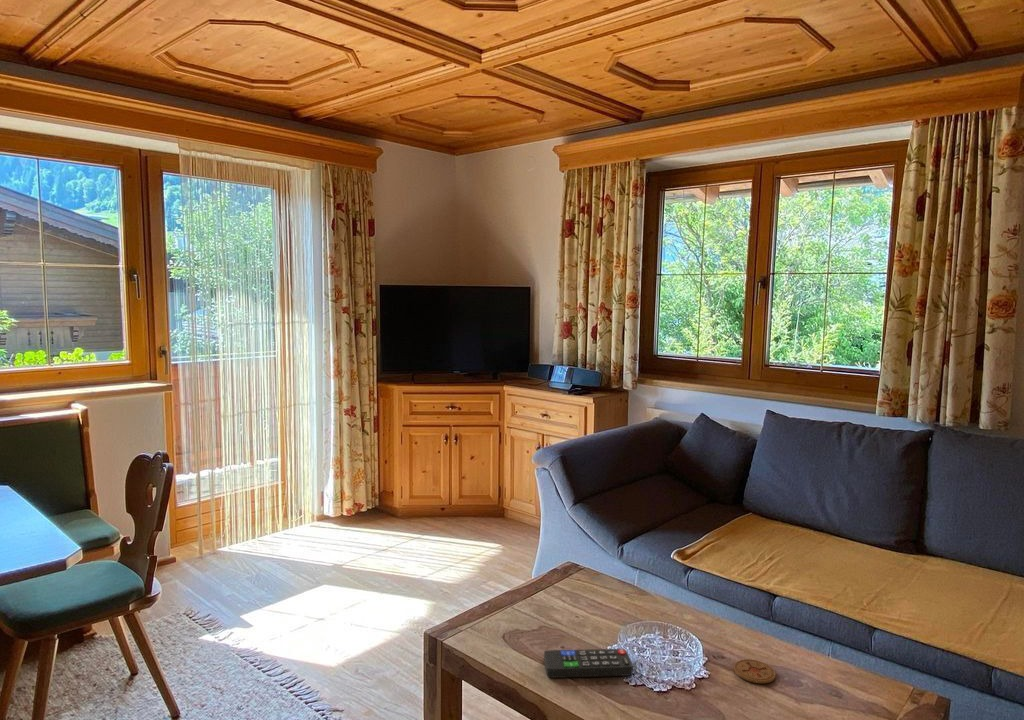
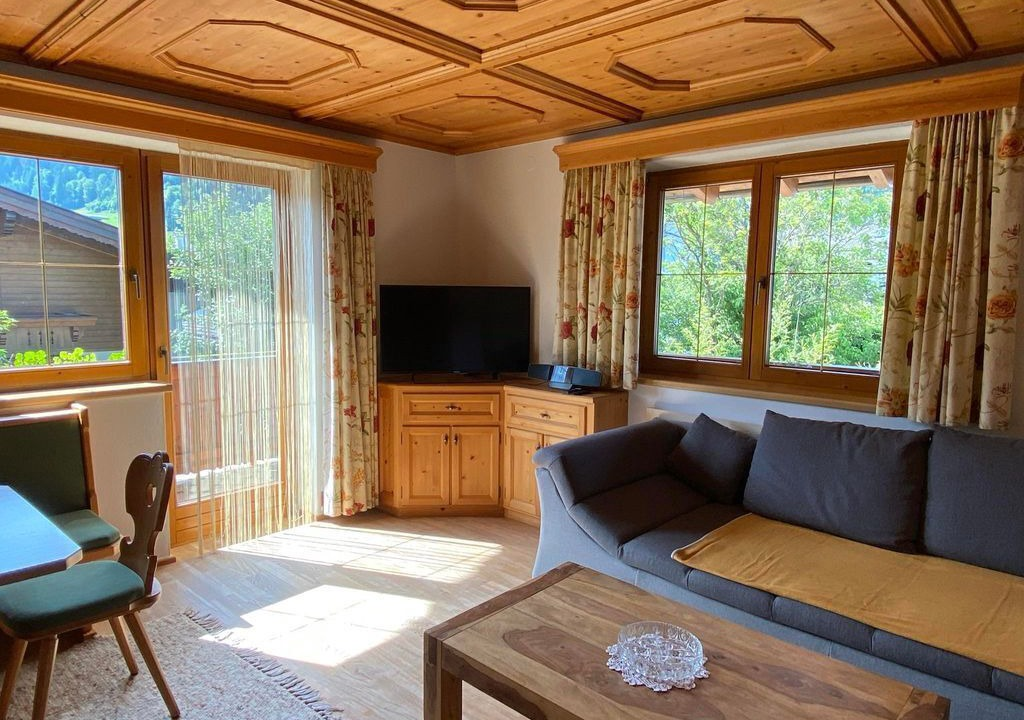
- remote control (587, 662)
- coaster (754, 671)
